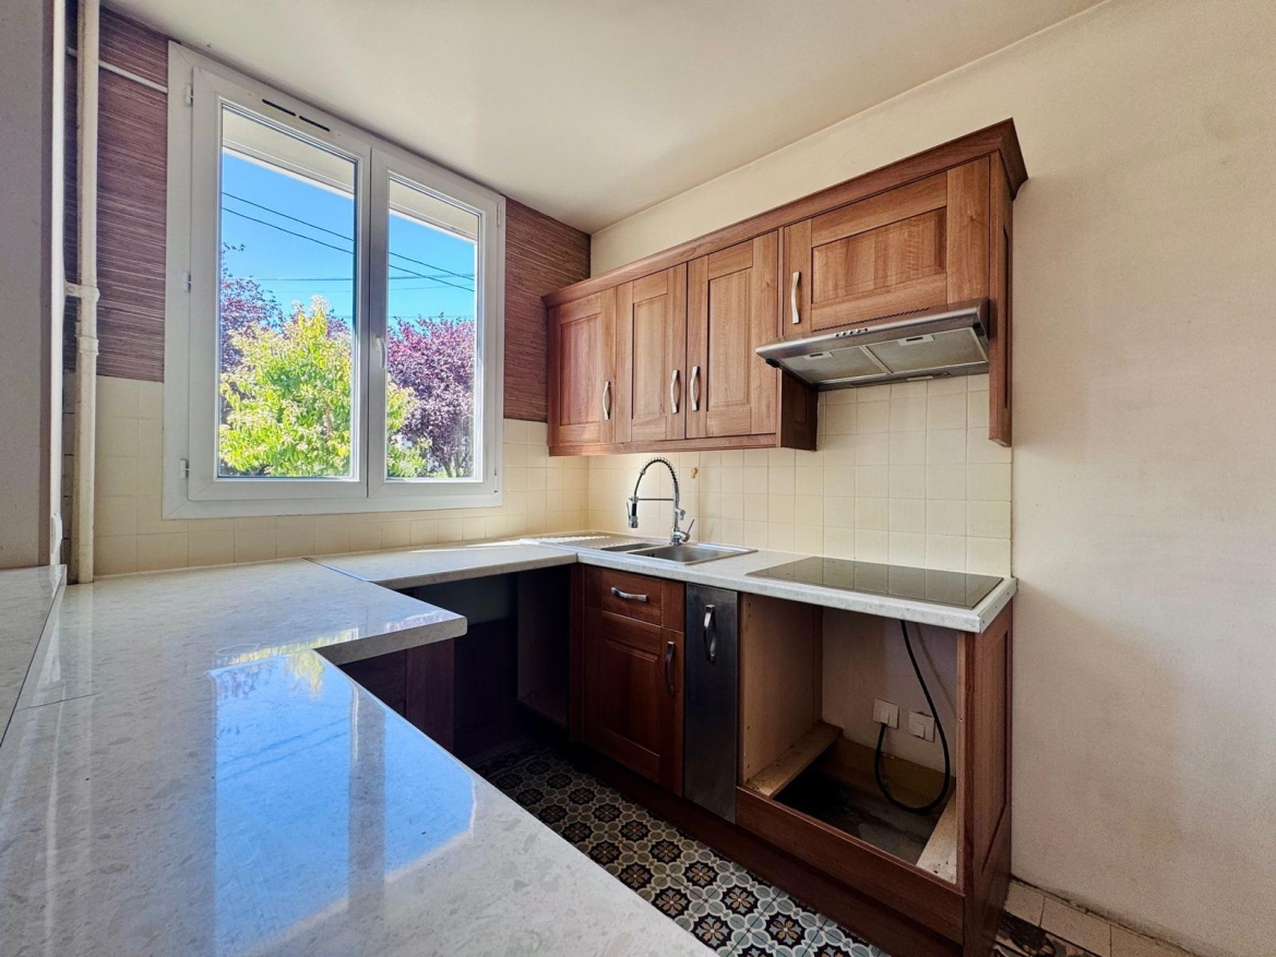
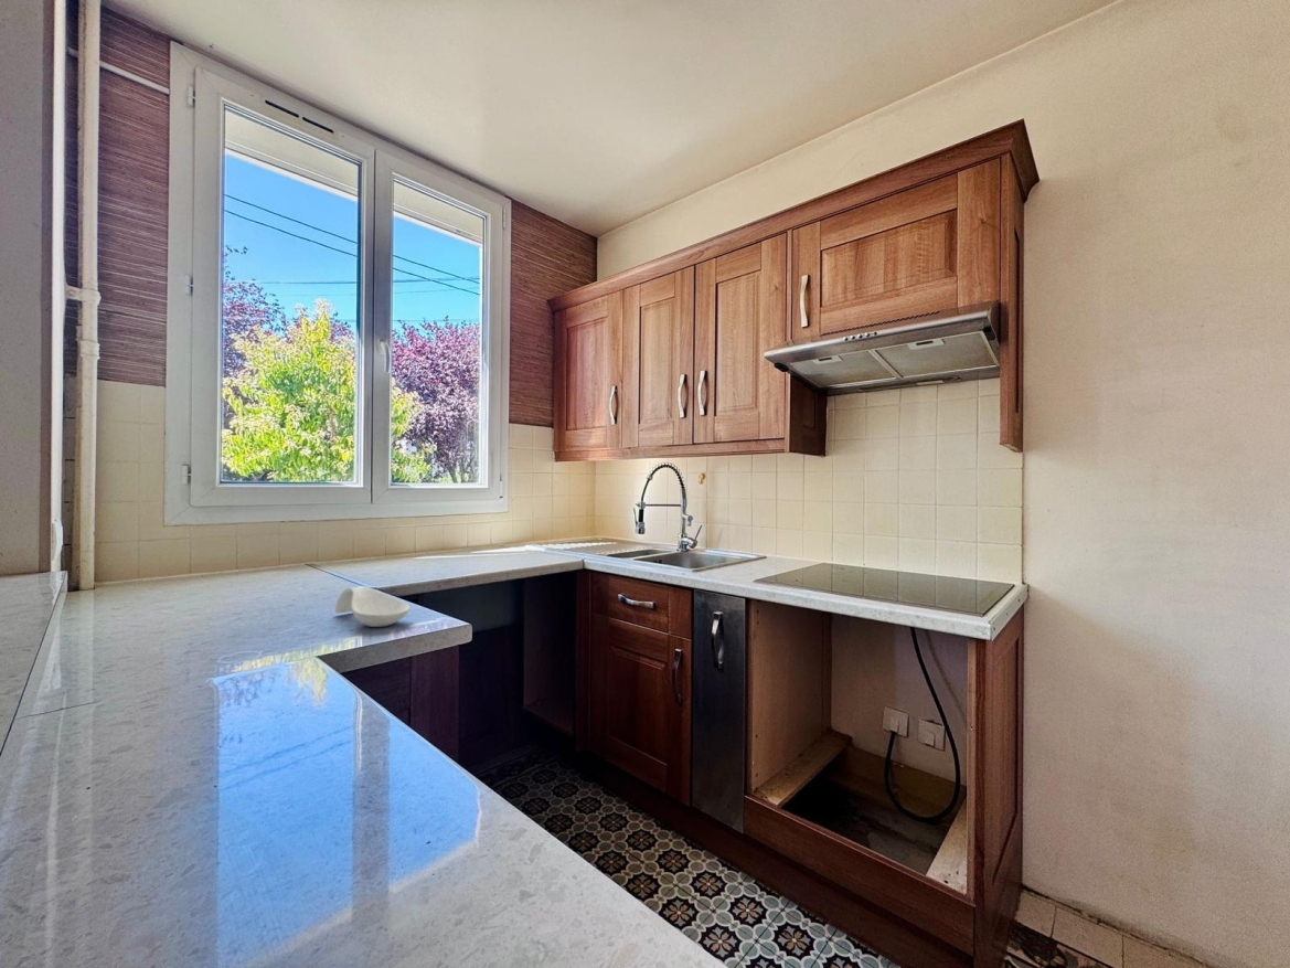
+ spoon rest (367, 605)
